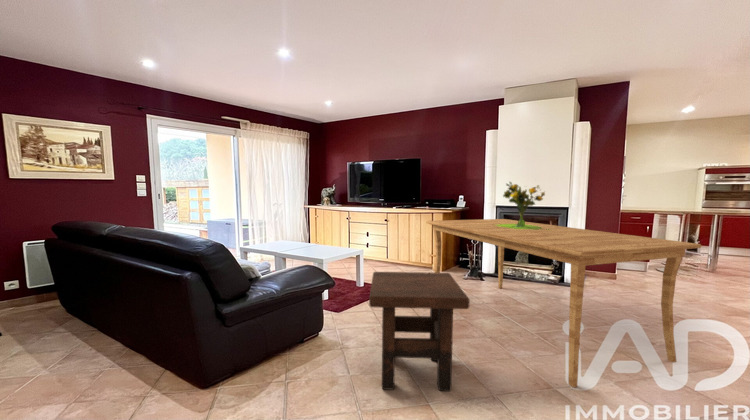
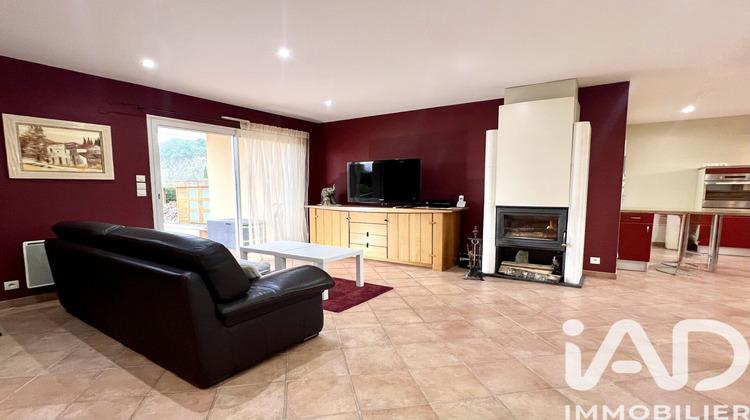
- bouquet (525, 203)
- dining table (533, 254)
- side table (414, 327)
